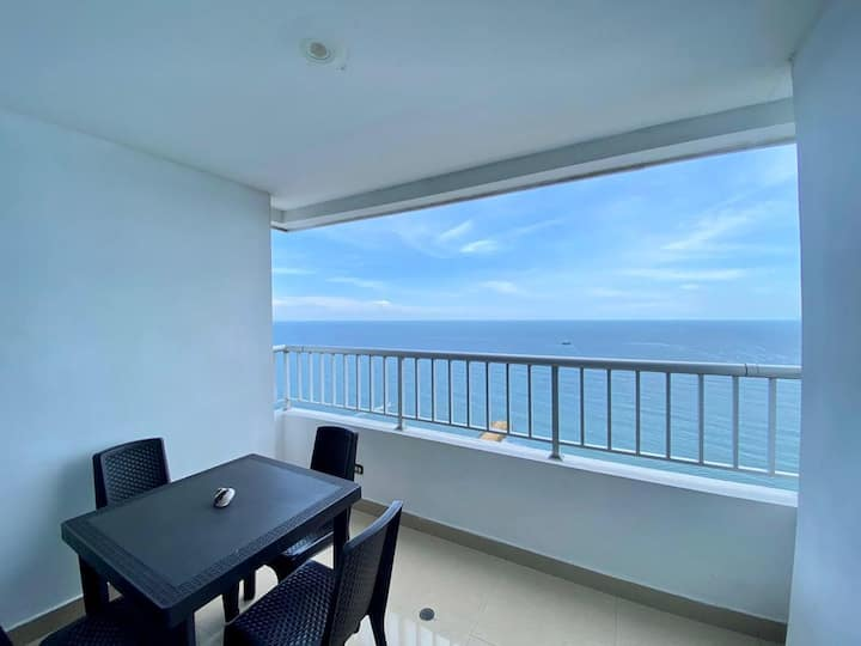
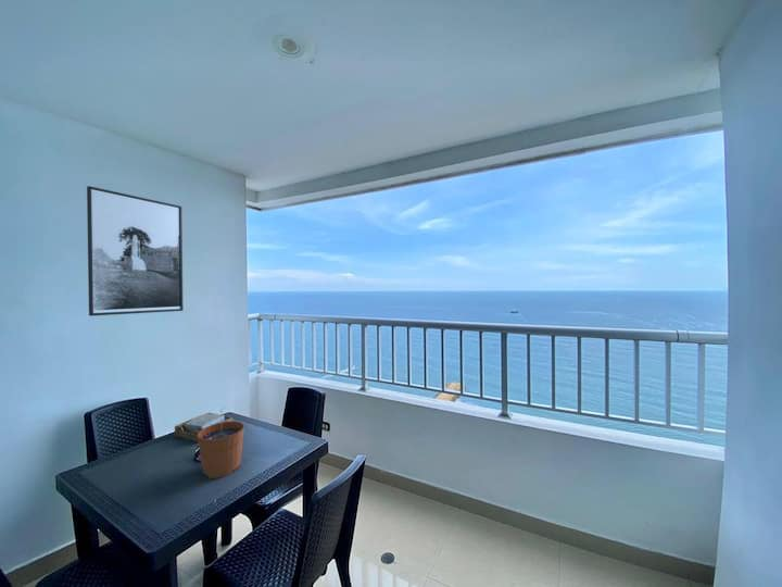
+ plant pot (222, 439)
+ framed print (140, 254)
+ napkin holder (204, 425)
